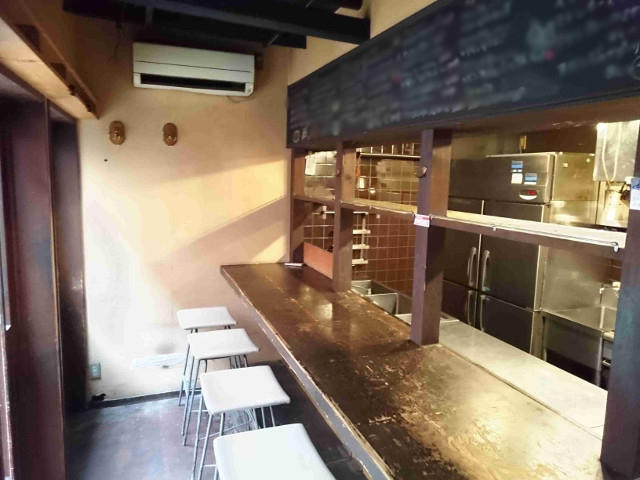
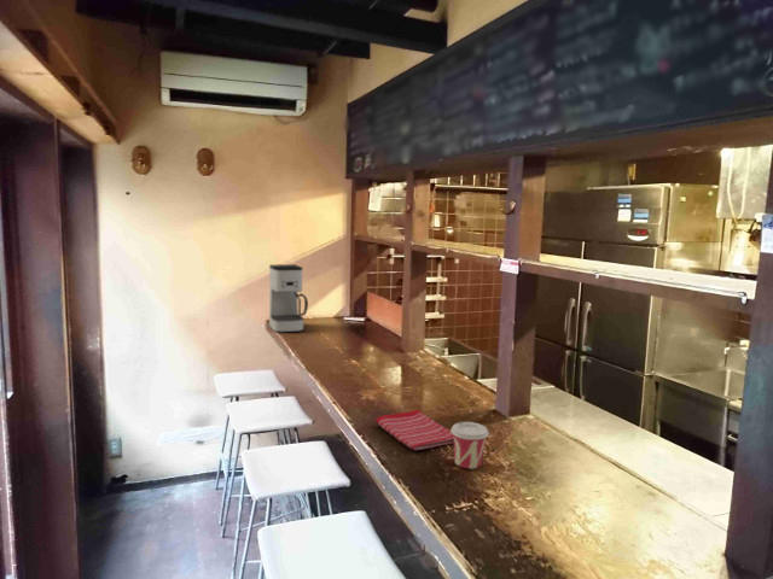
+ dish towel (415, 428)
+ cup (469, 445)
+ coffee maker (289, 297)
